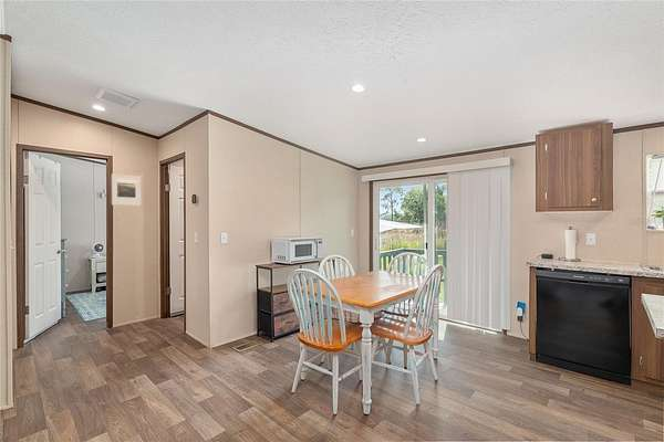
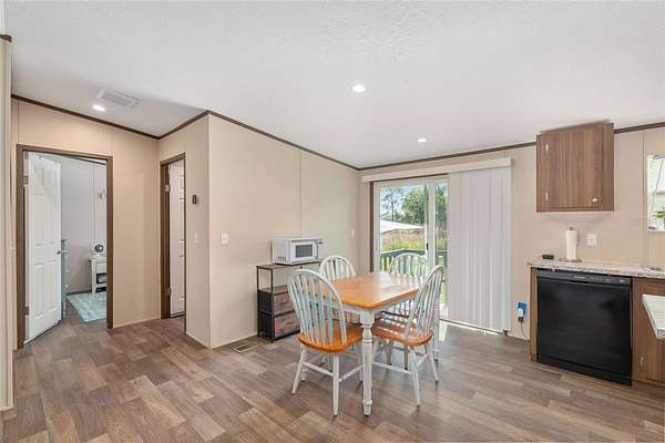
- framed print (126, 190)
